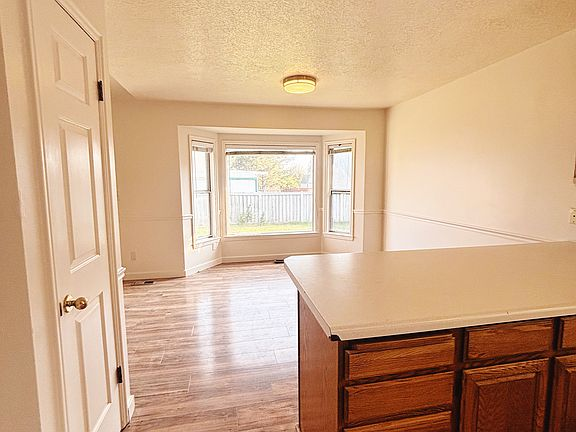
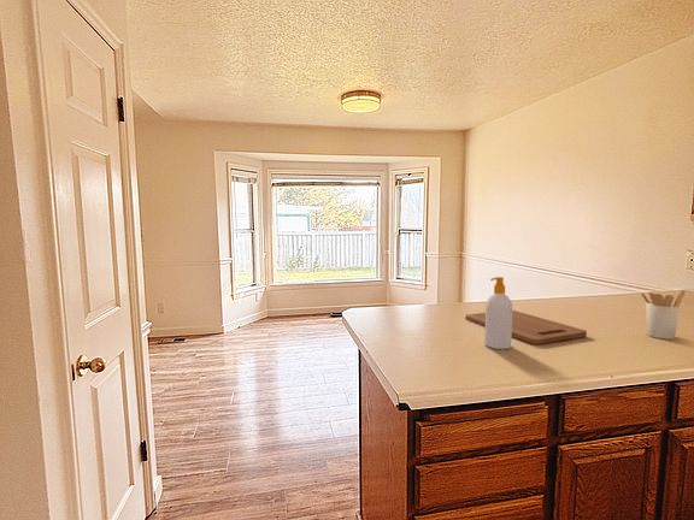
+ cutting board (520, 324)
+ utensil holder (661, 313)
+ soap bottle (498, 311)
